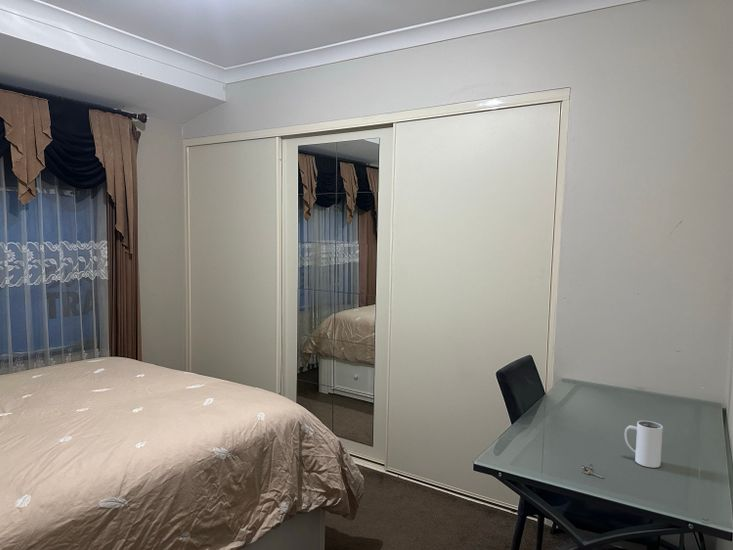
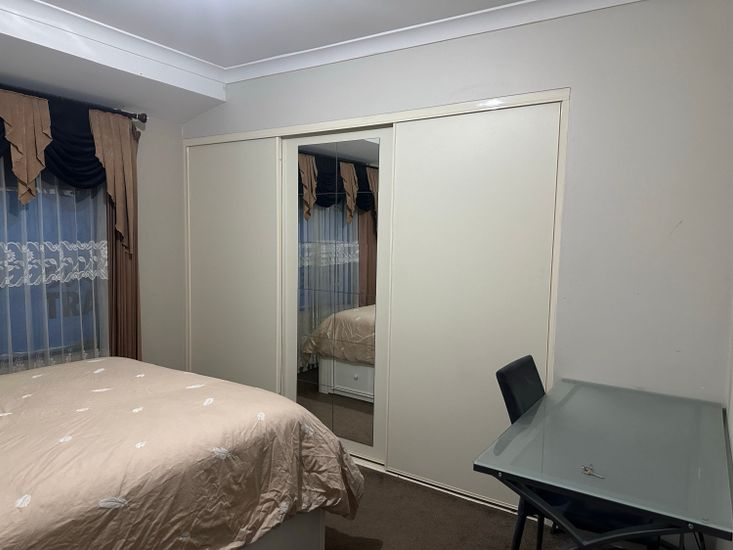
- mug (642, 442)
